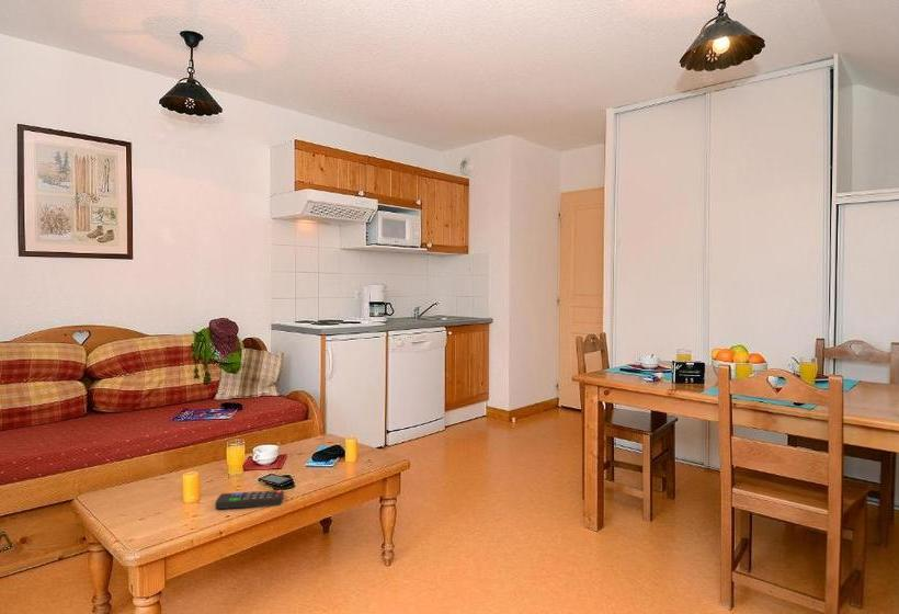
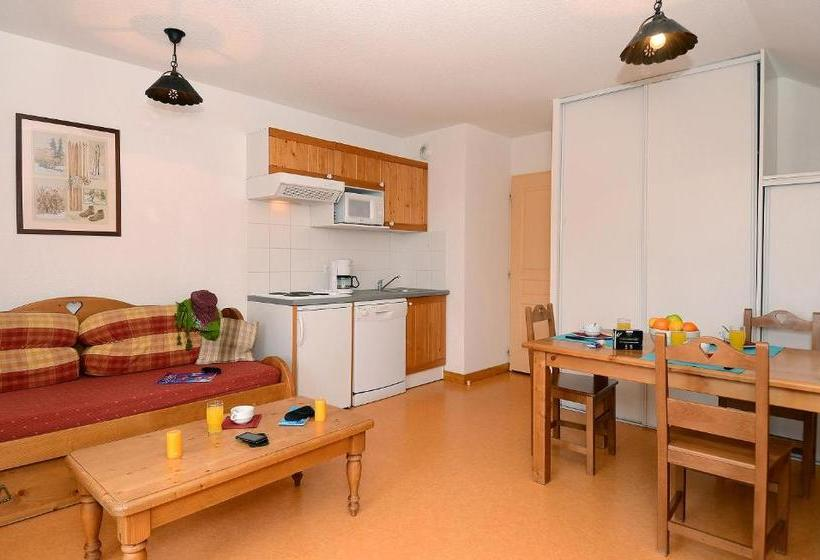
- remote control (250, 498)
